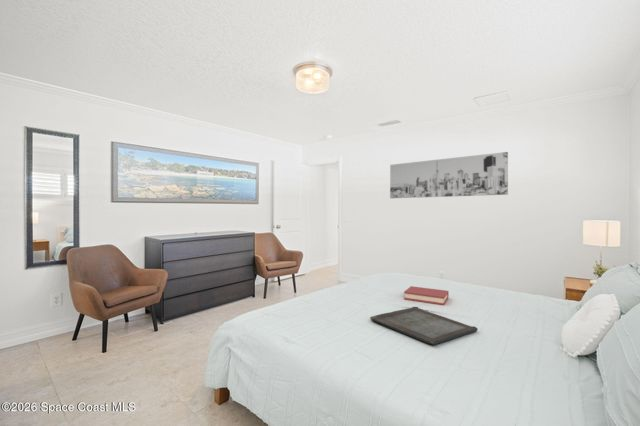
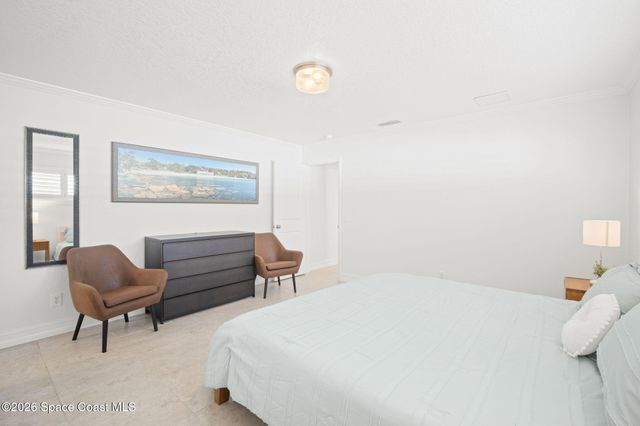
- serving tray (421, 323)
- wall art (442, 177)
- hardback book (426, 294)
